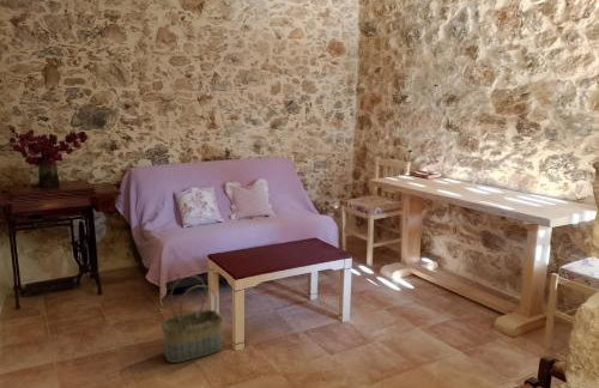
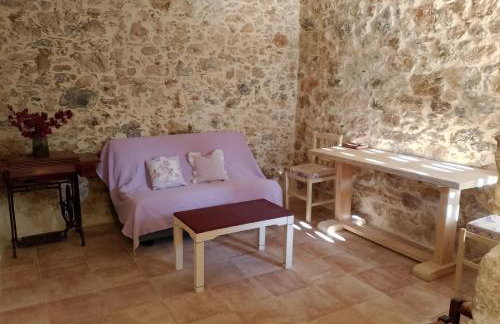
- basket (192, 316)
